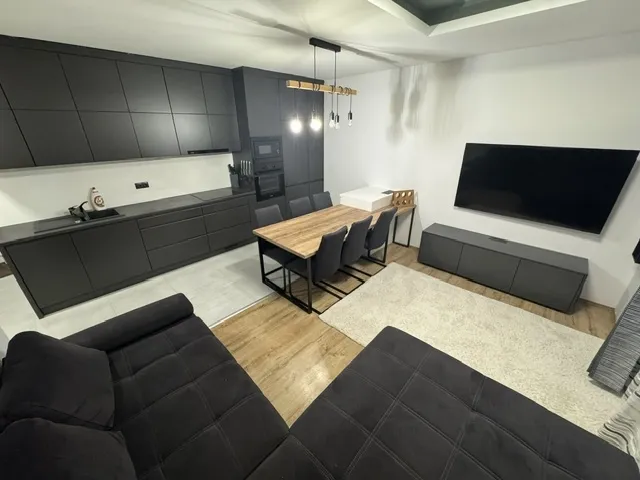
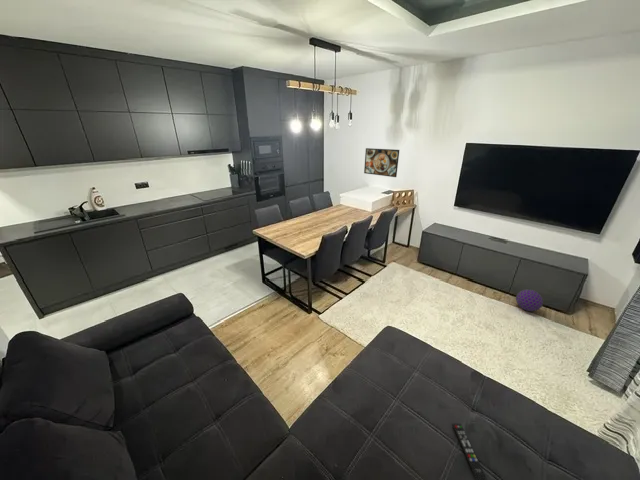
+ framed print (380, 162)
+ ball (529, 300)
+ remote control (468, 451)
